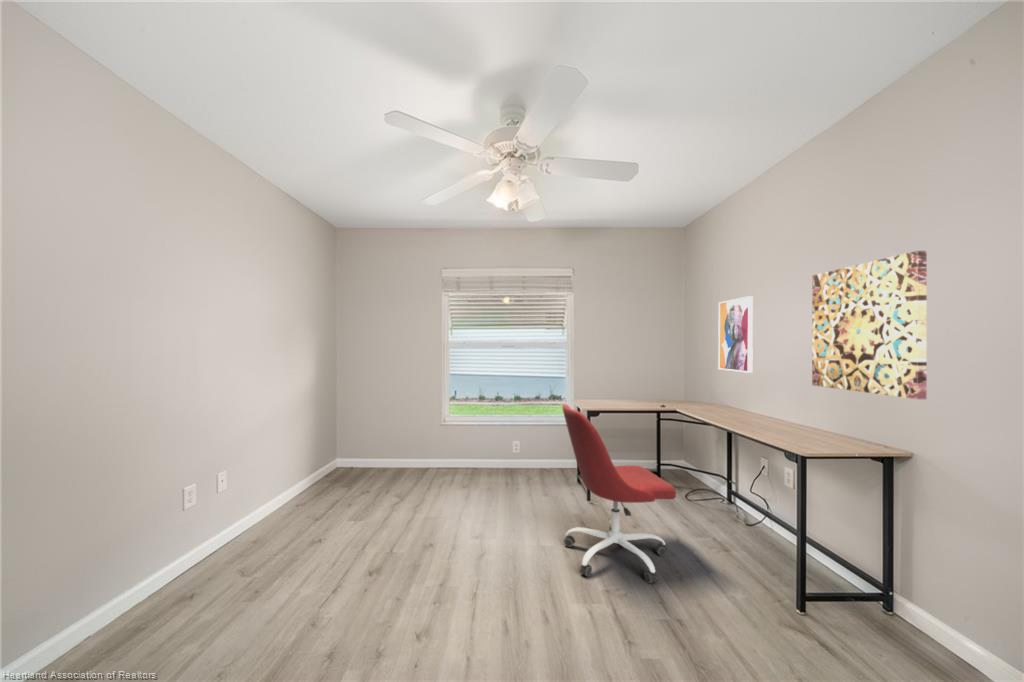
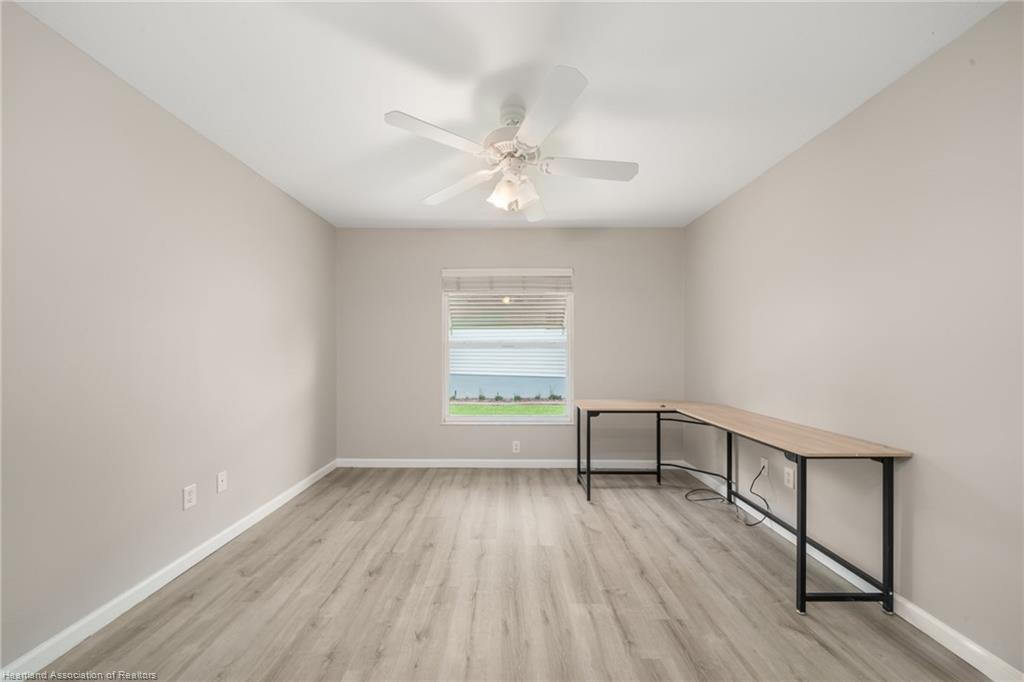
- wall art (734, 335)
- office chair (616, 481)
- wall art (861, 327)
